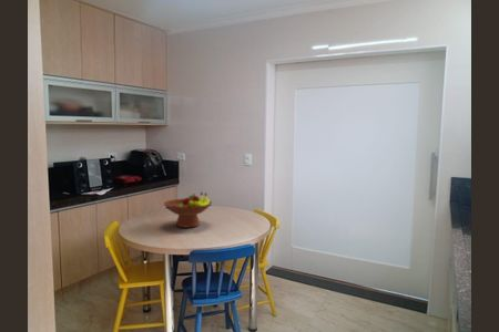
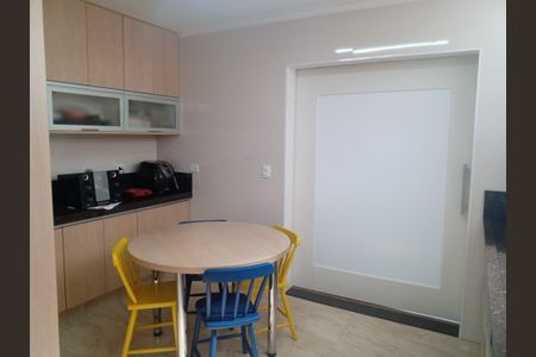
- fruit bowl (187, 209)
